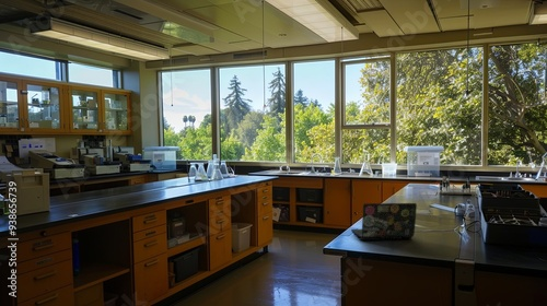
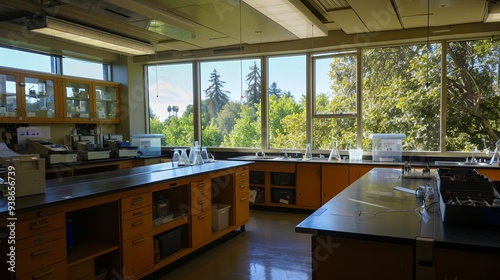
- laptop (382, 217)
